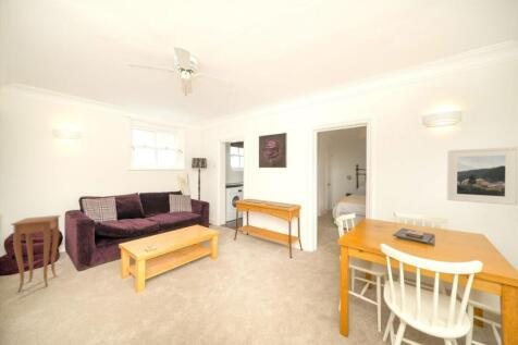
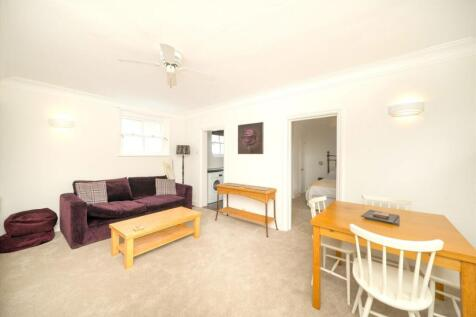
- side table (44, 250)
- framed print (479, 175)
